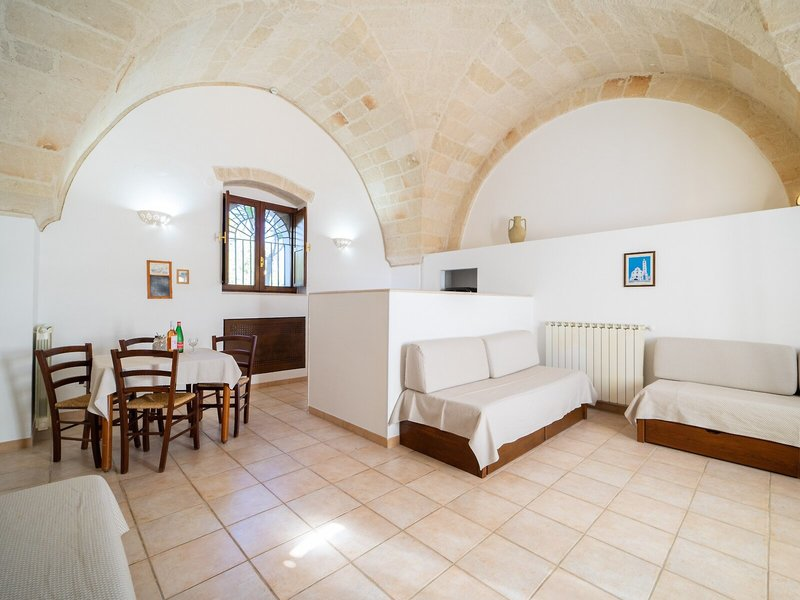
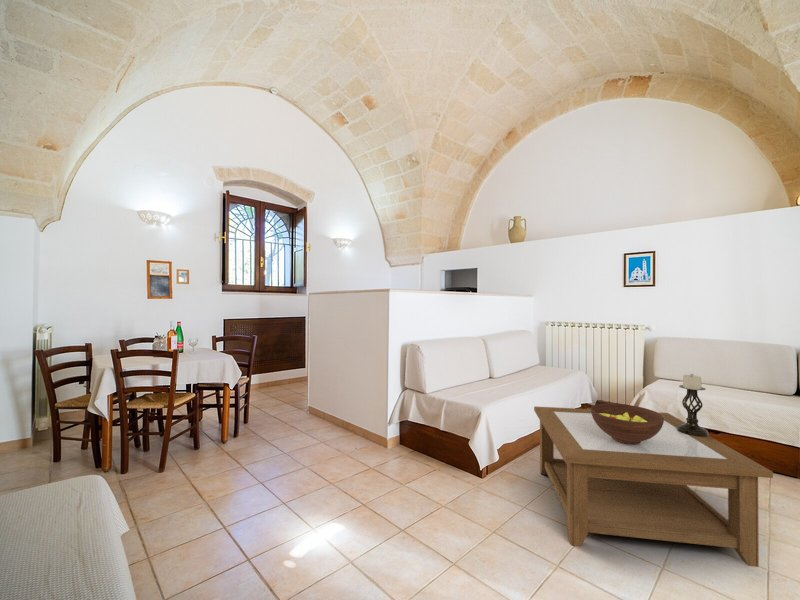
+ fruit bowl (625, 426)
+ candle holder (692, 402)
+ coffee table (625, 469)
